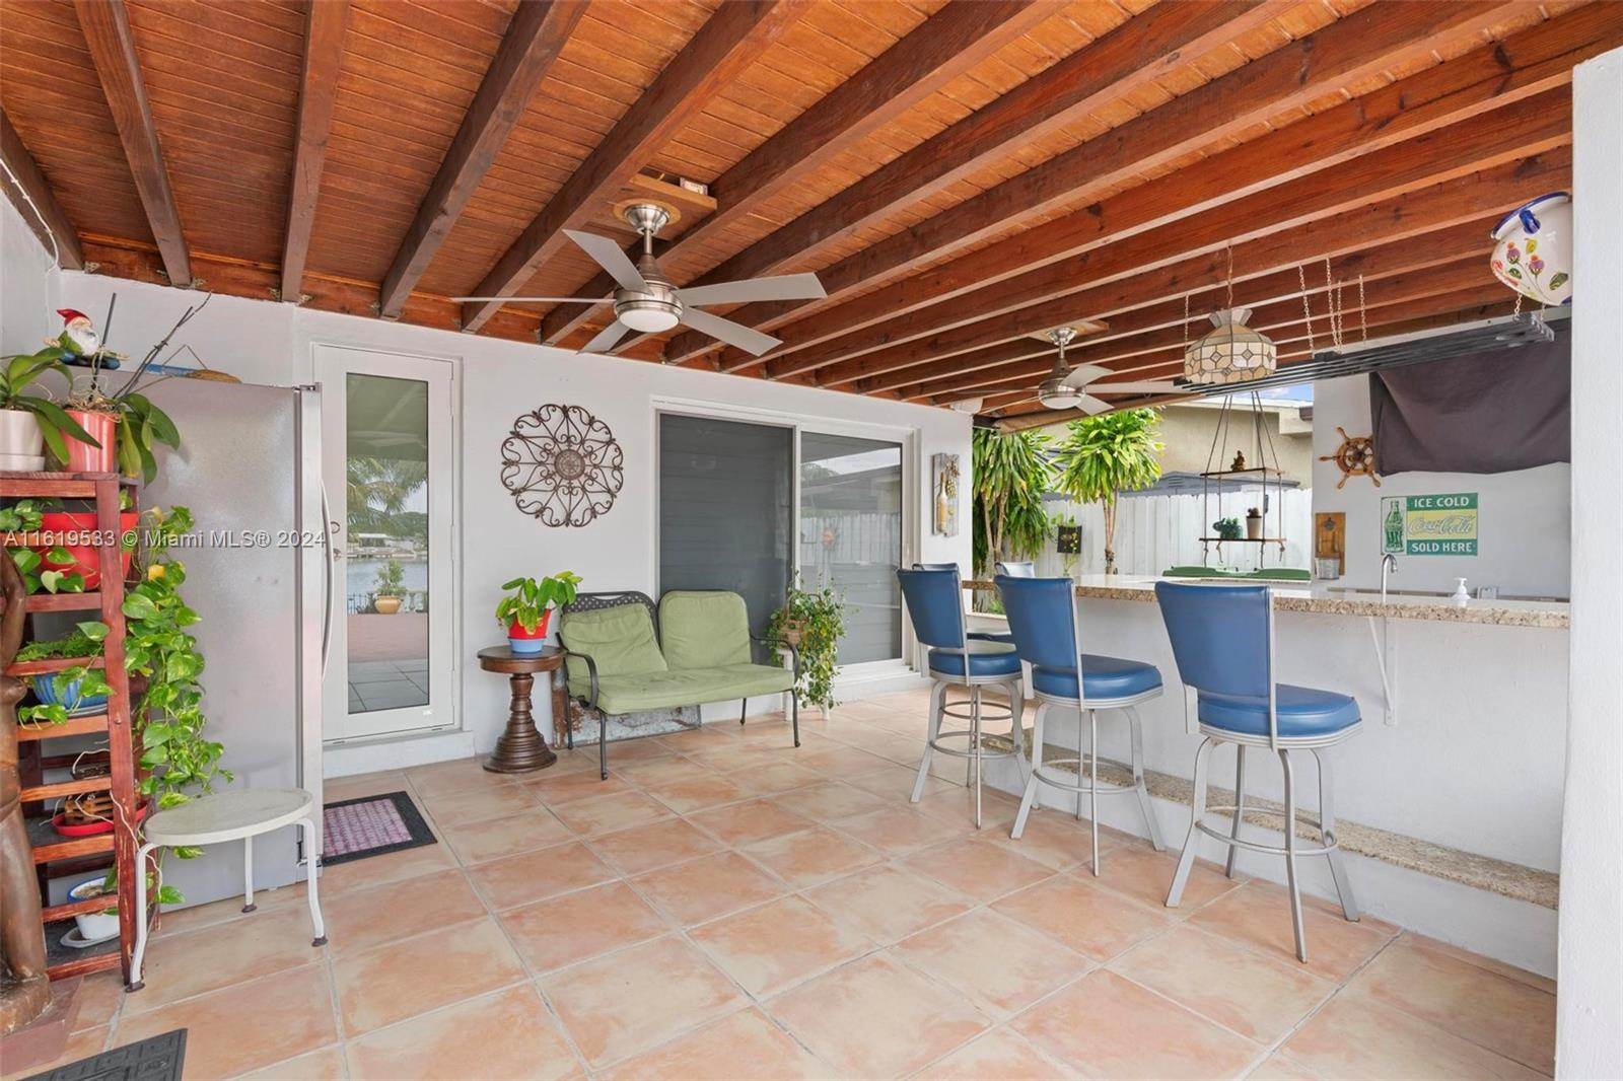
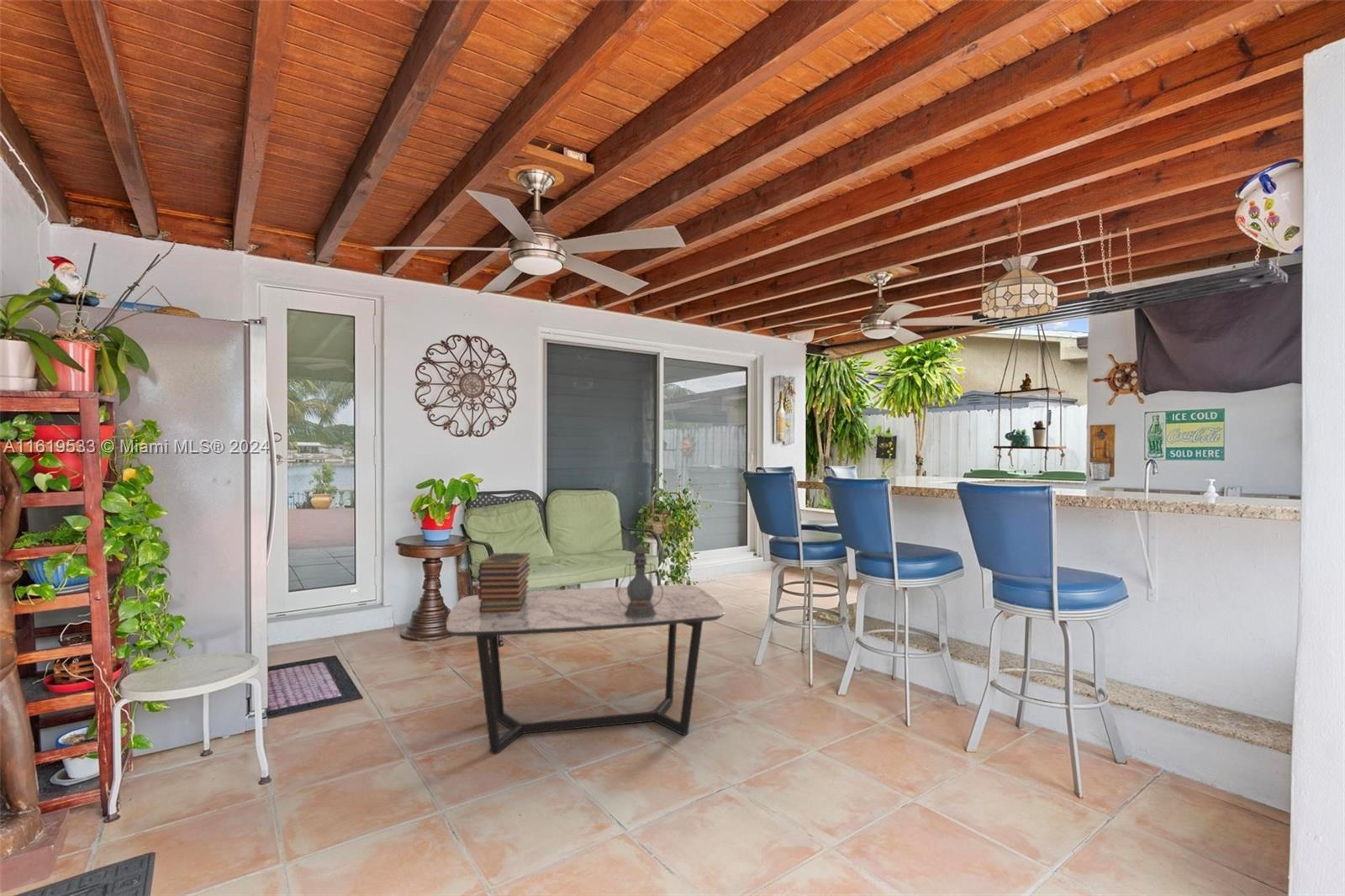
+ book stack (505, 581)
+ coffee table (587, 630)
+ lantern (640, 578)
